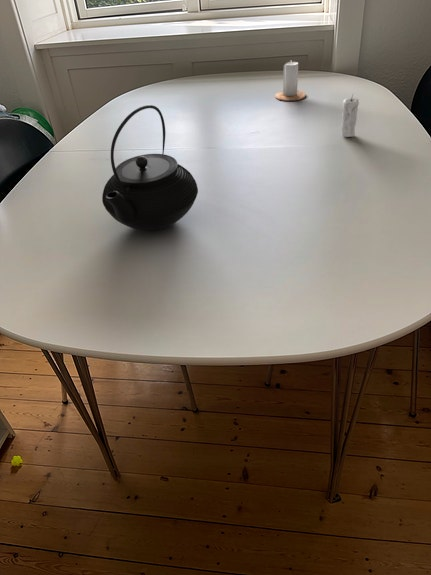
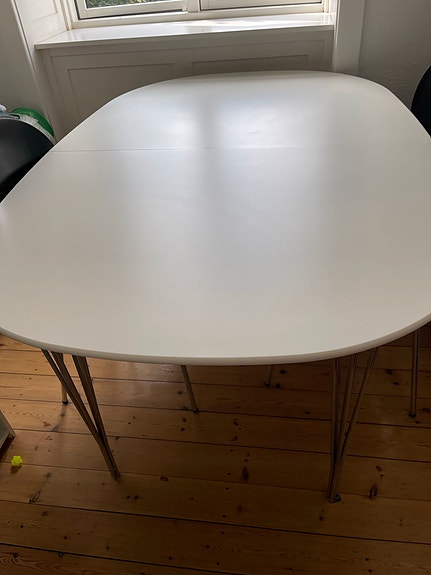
- teapot (143, 174)
- candle (291, 73)
- candle (349, 113)
